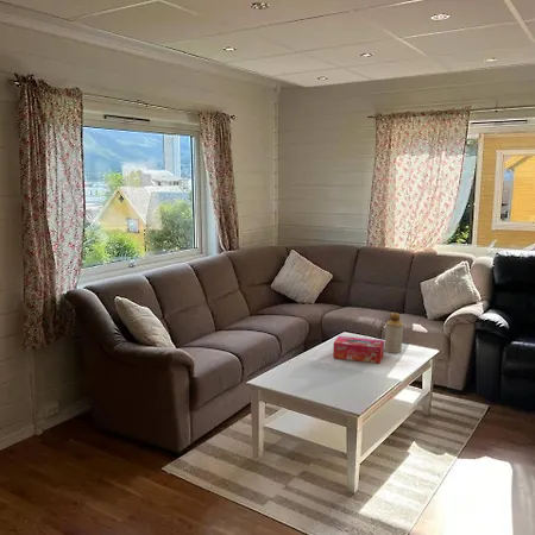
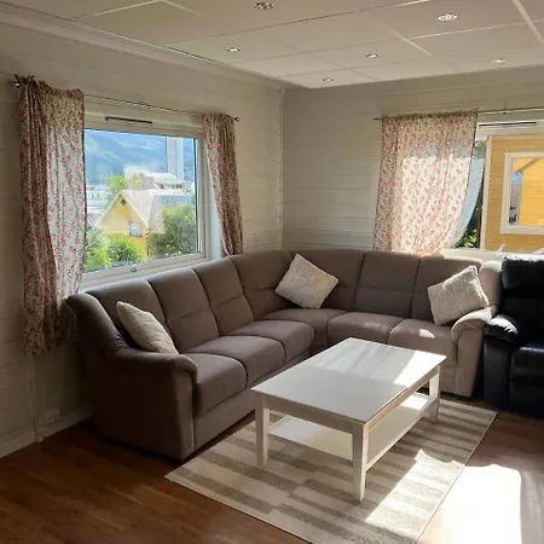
- tissue box (358, 348)
- bottle (394, 332)
